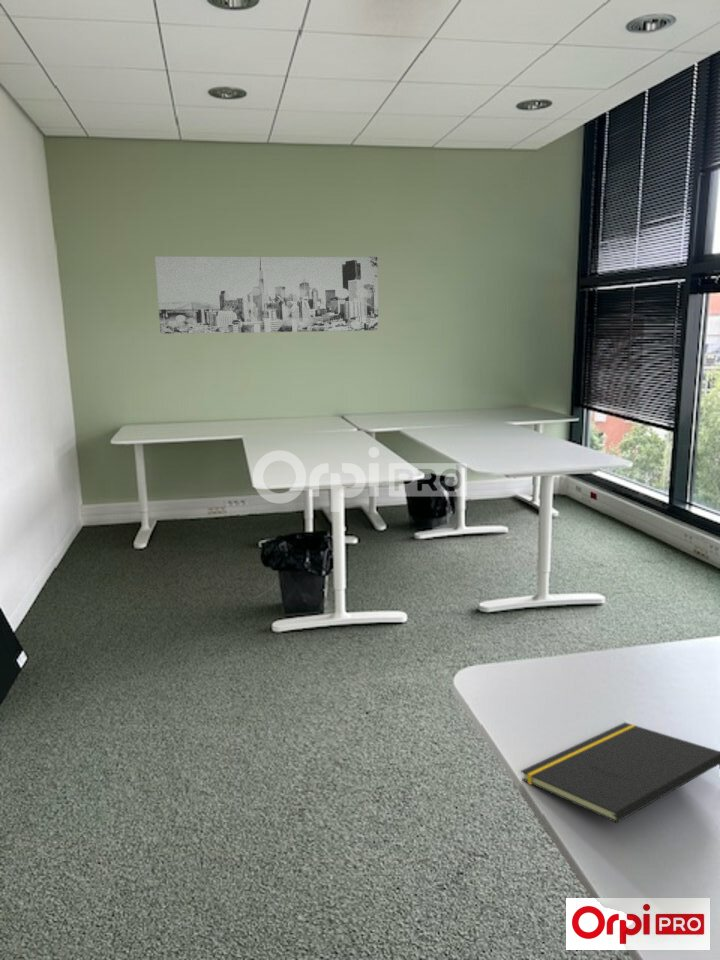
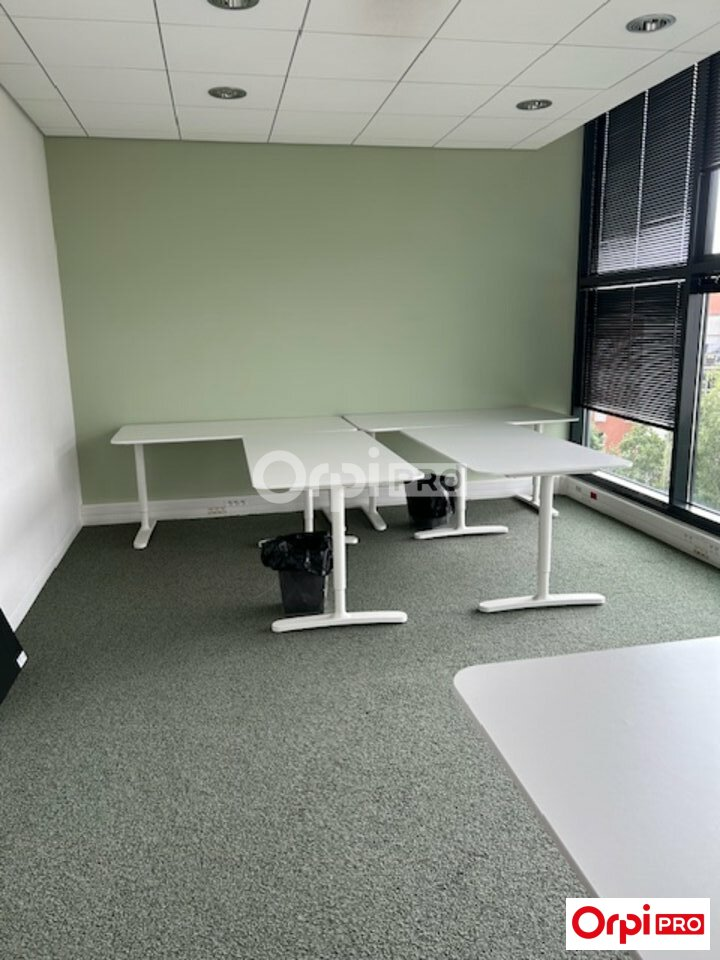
- wall art (270, 294)
- notepad (621, 766)
